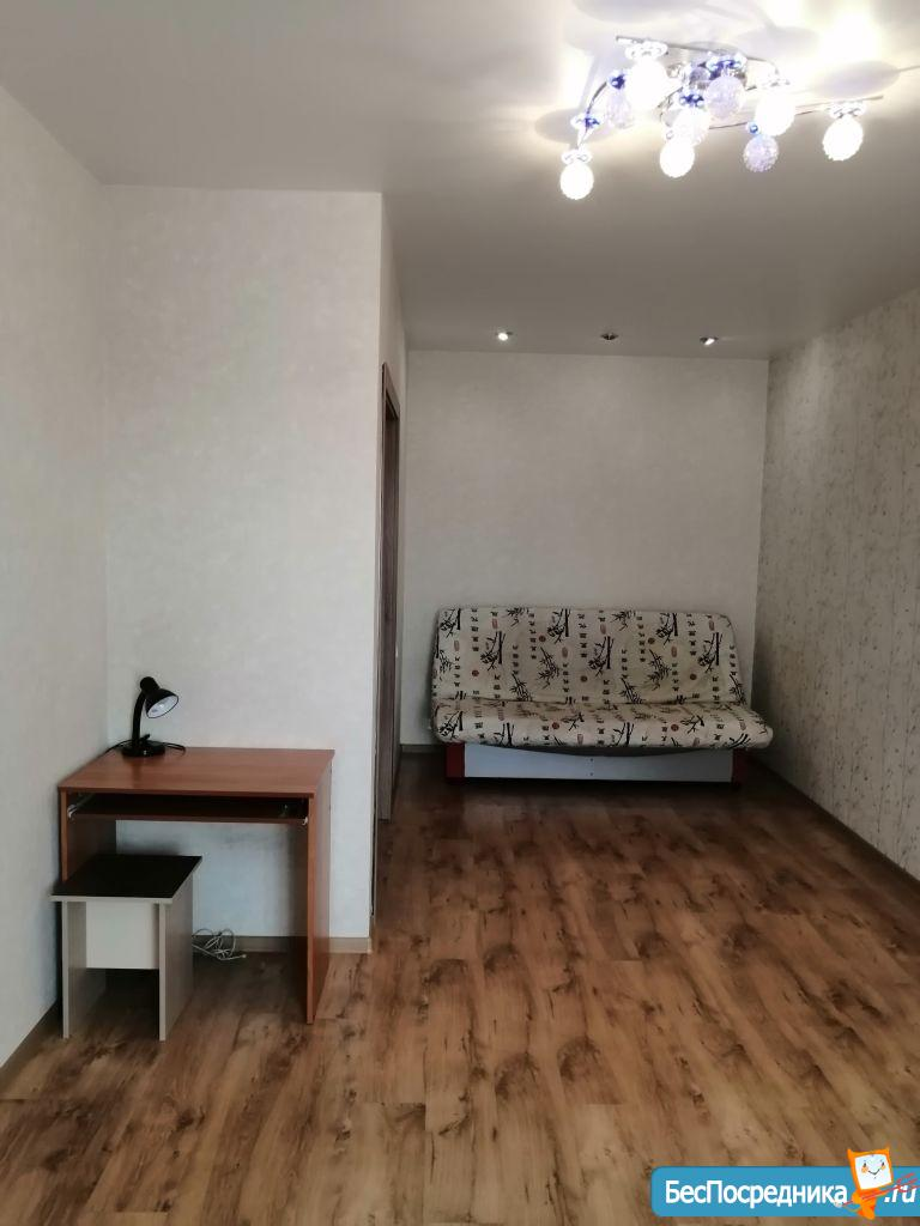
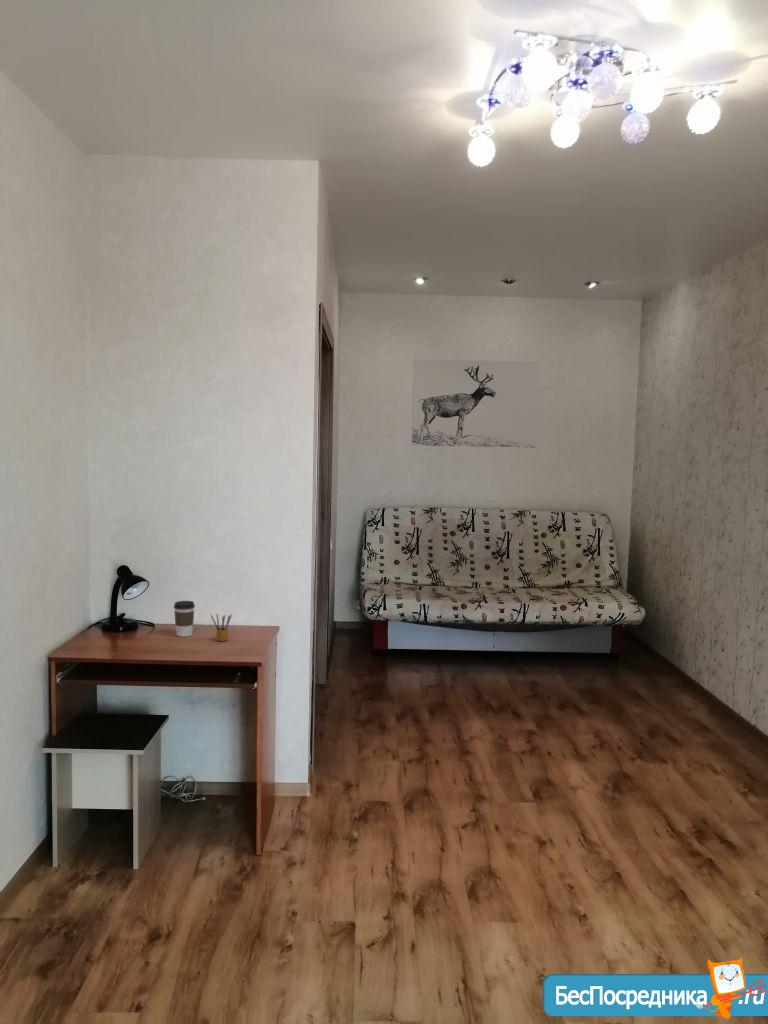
+ pencil box (222, 626)
+ wall art (475, 403)
+ coffee cup (184, 618)
